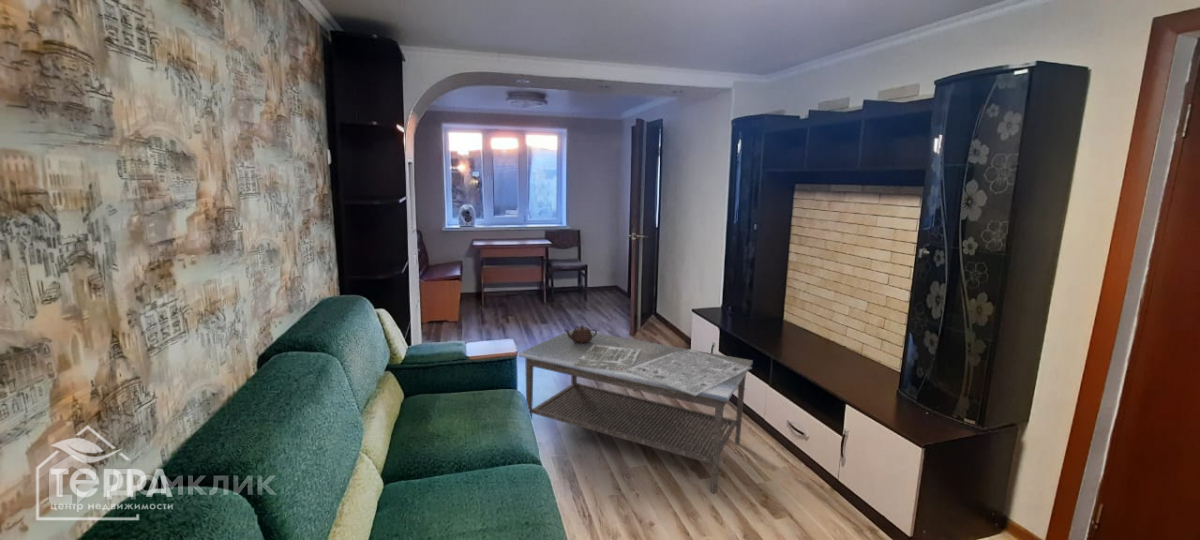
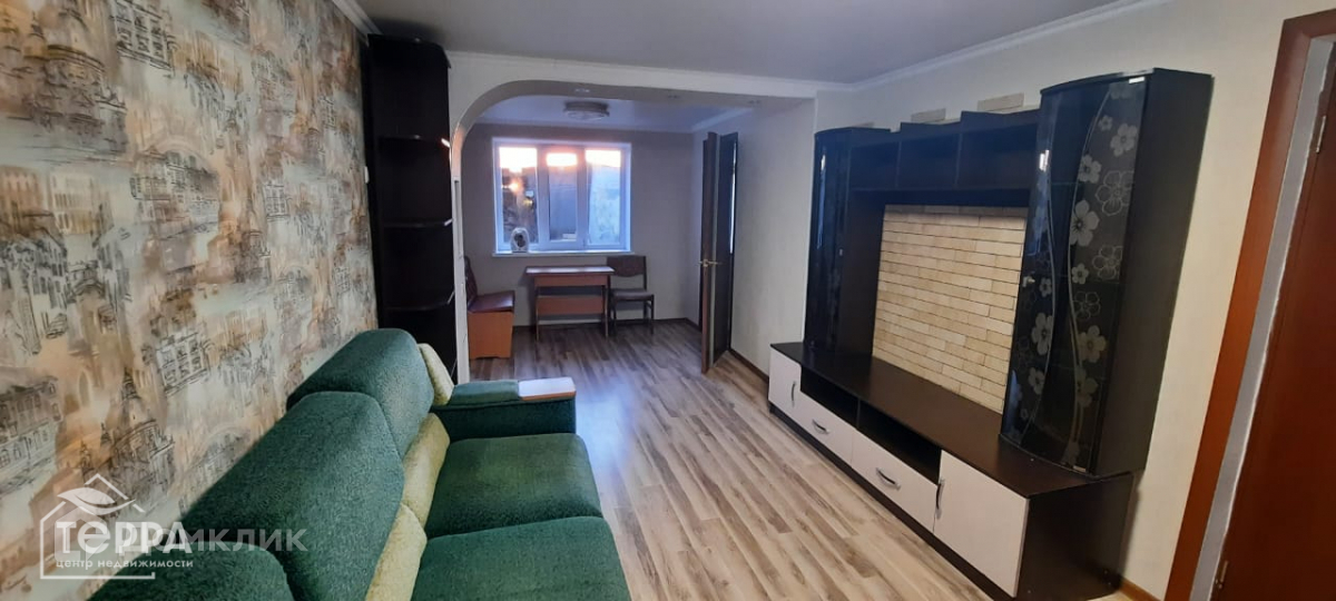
- coffee table (634, 389)
